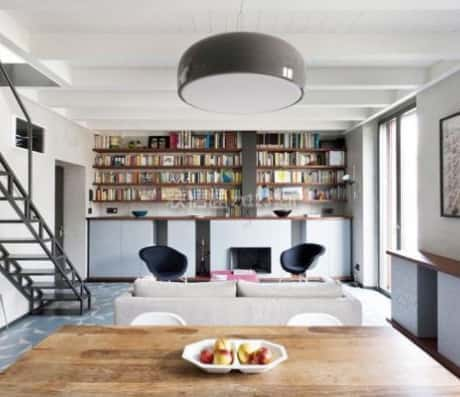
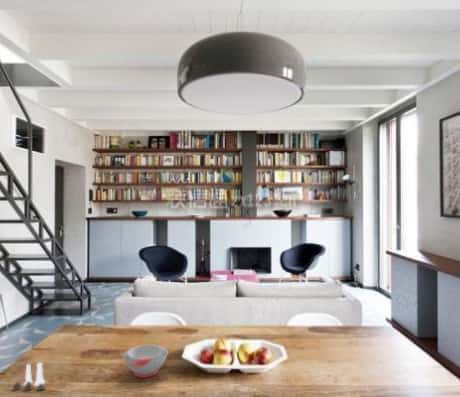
+ soup bowl (145, 362)
+ salt and pepper shaker set (30, 375)
